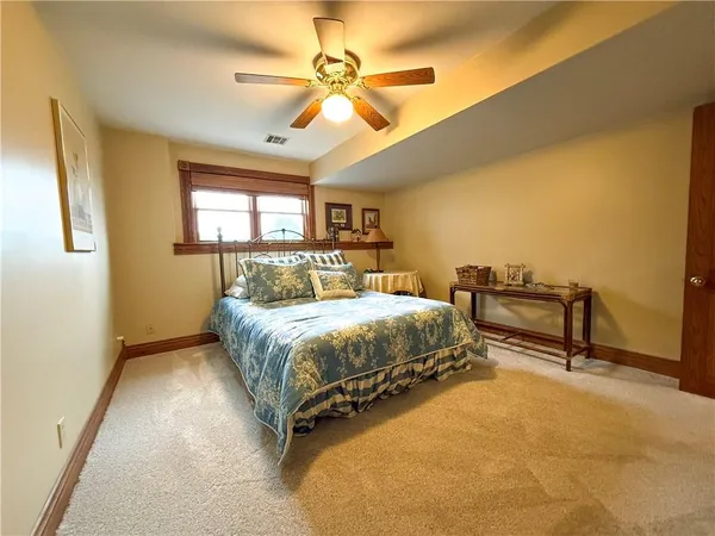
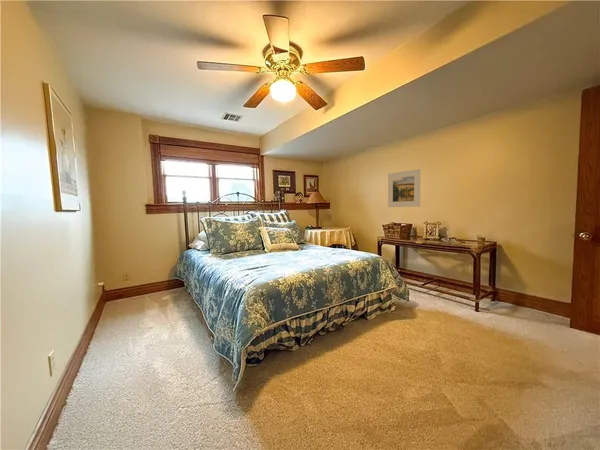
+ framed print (403, 189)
